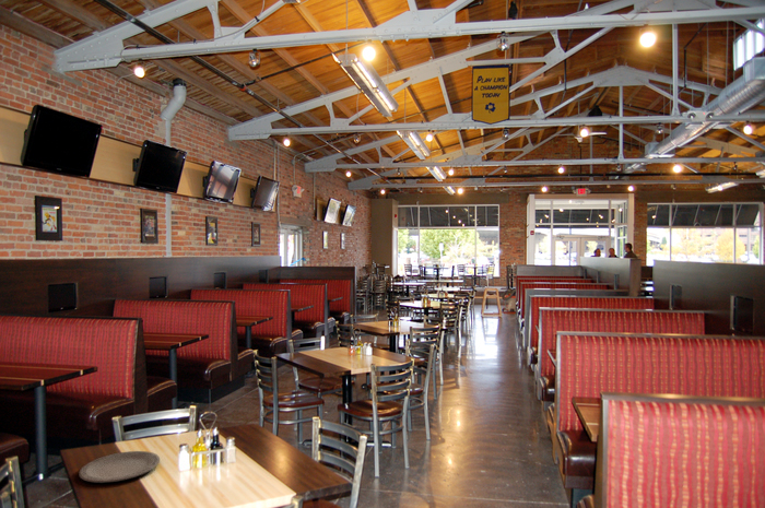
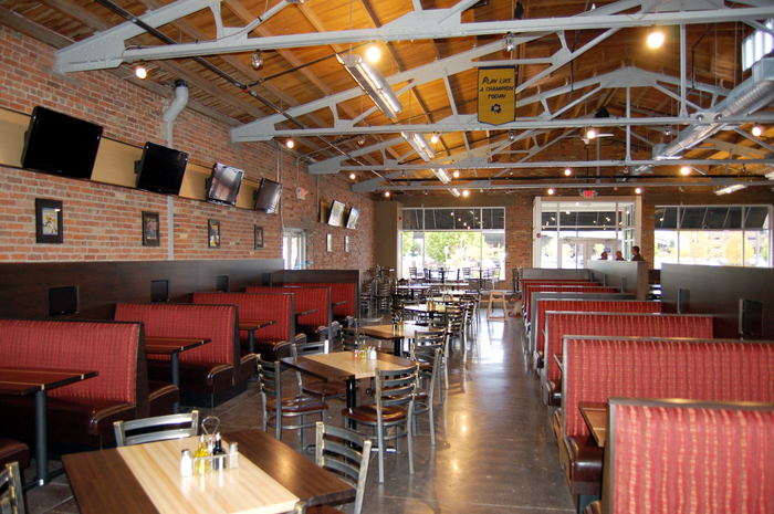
- plate (120, 466)
